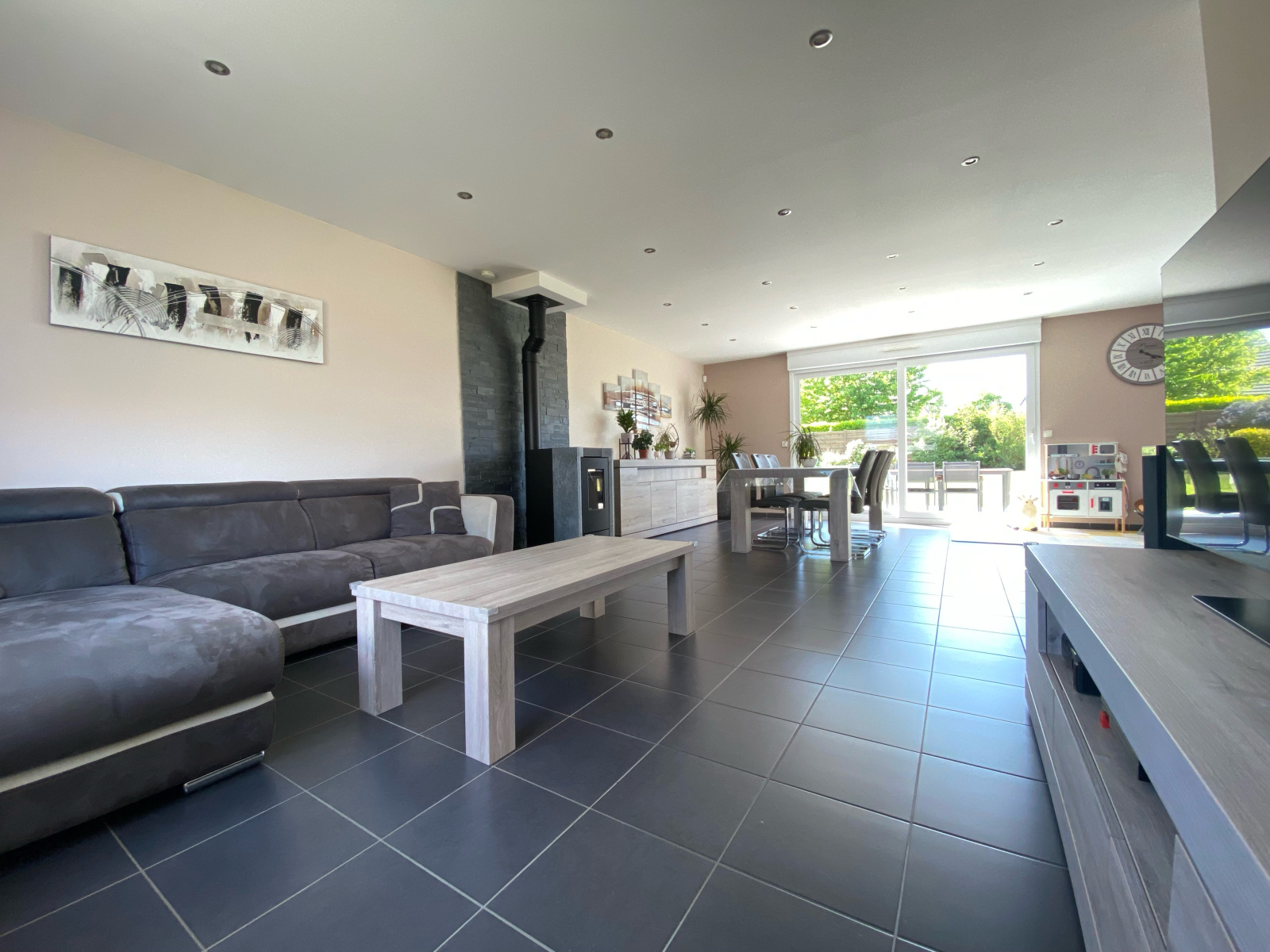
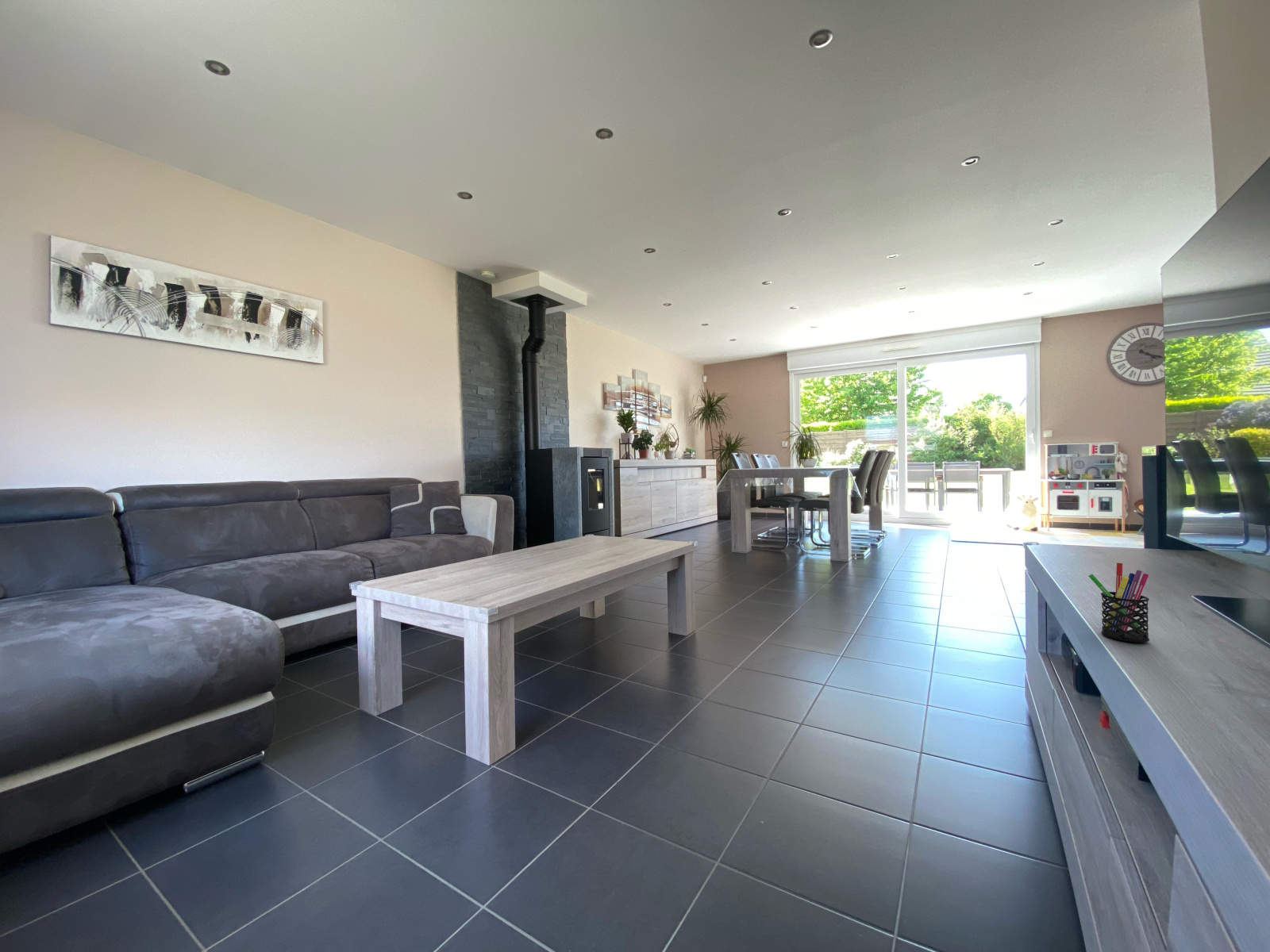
+ pen holder (1118, 600)
